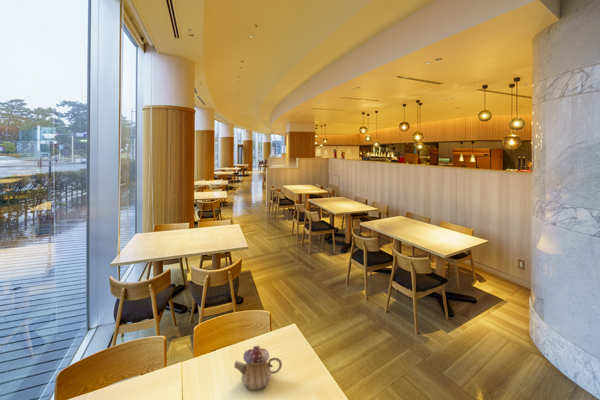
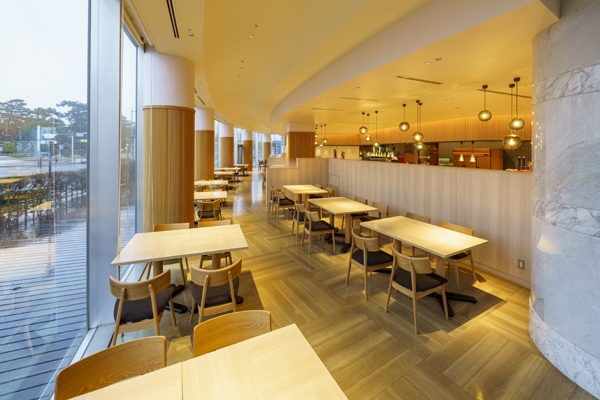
- teapot (258, 363)
